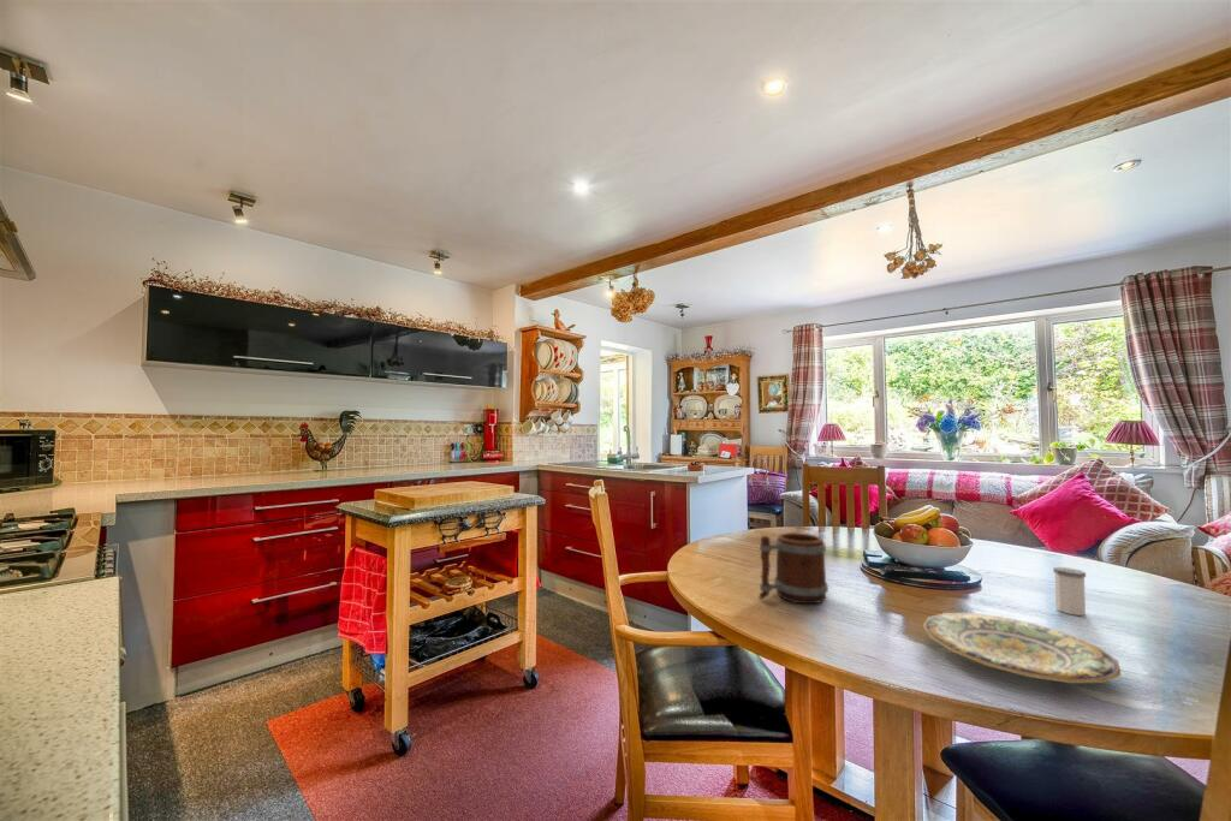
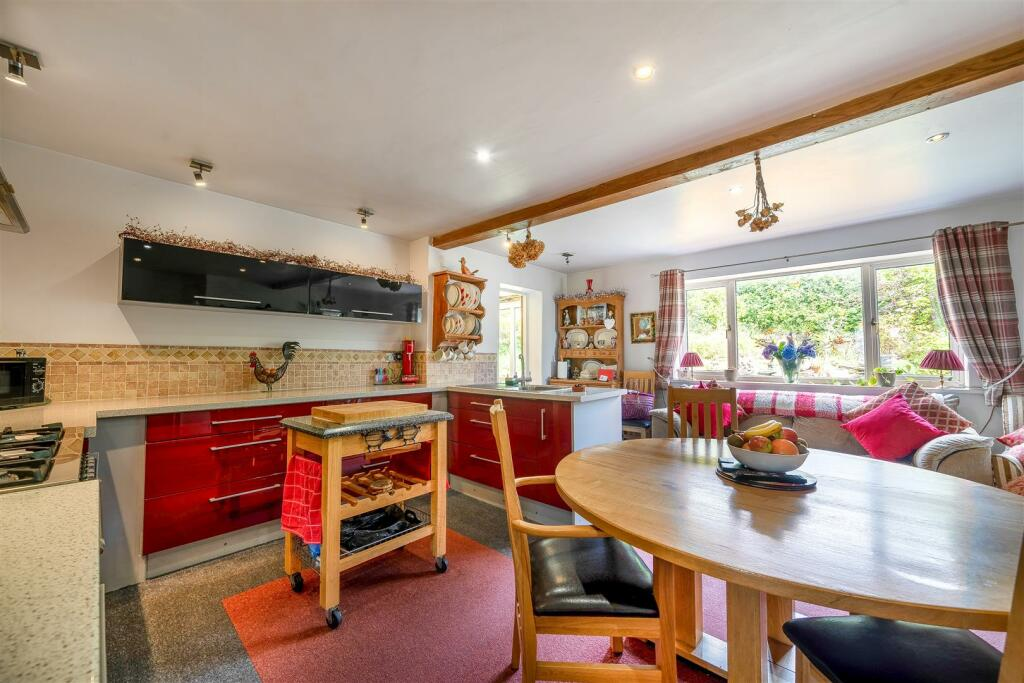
- plate (1012, 649)
- salt shaker (1070, 590)
- mug (791, 565)
